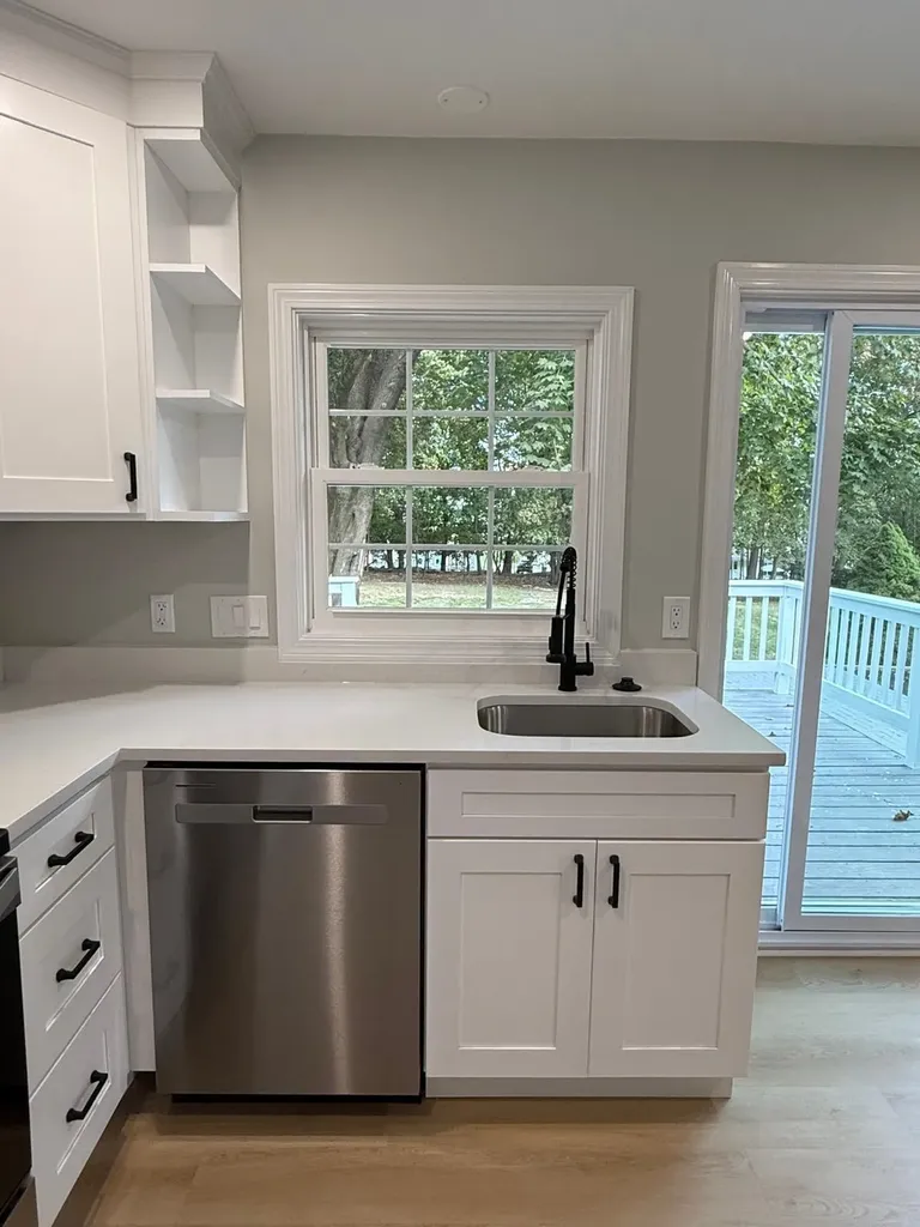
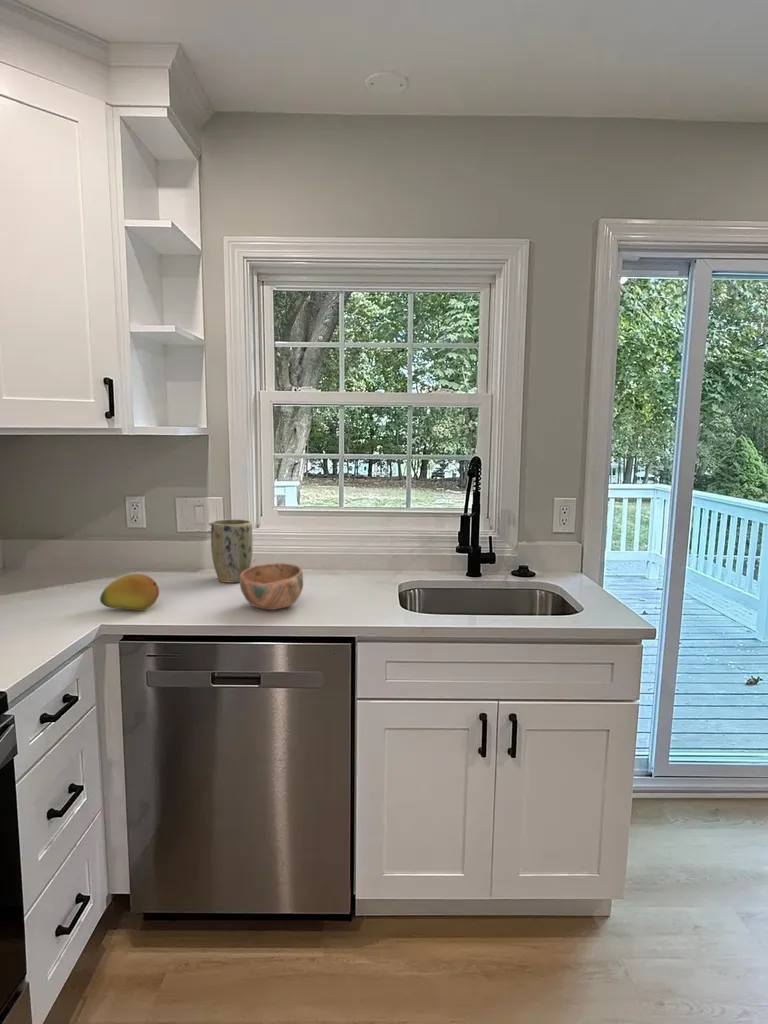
+ bowl (272, 587)
+ plant pot (232, 550)
+ fruit (130, 591)
